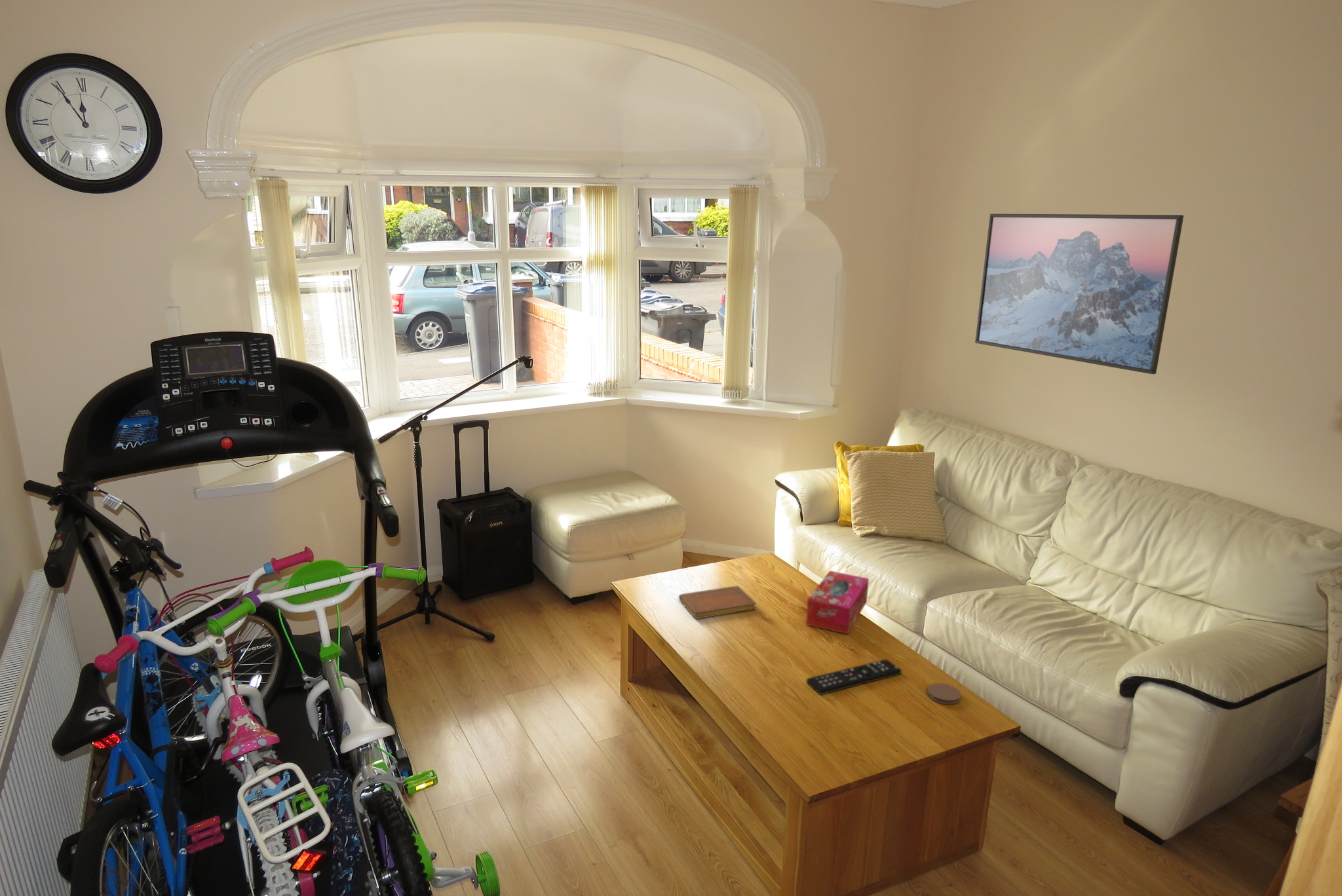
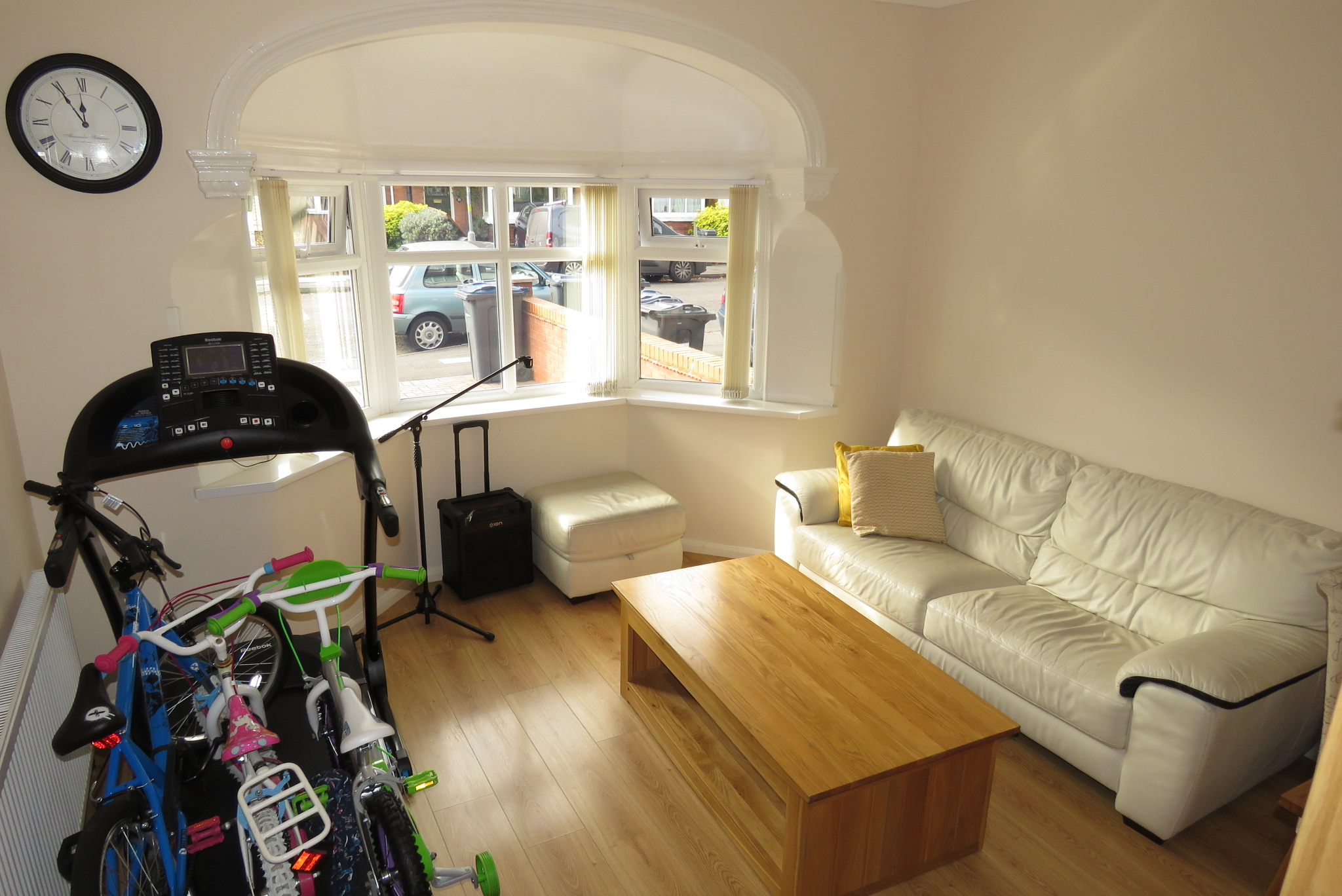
- coaster (944, 693)
- tissue box (838, 601)
- remote control (854, 675)
- notebook (717, 601)
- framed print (1066, 287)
